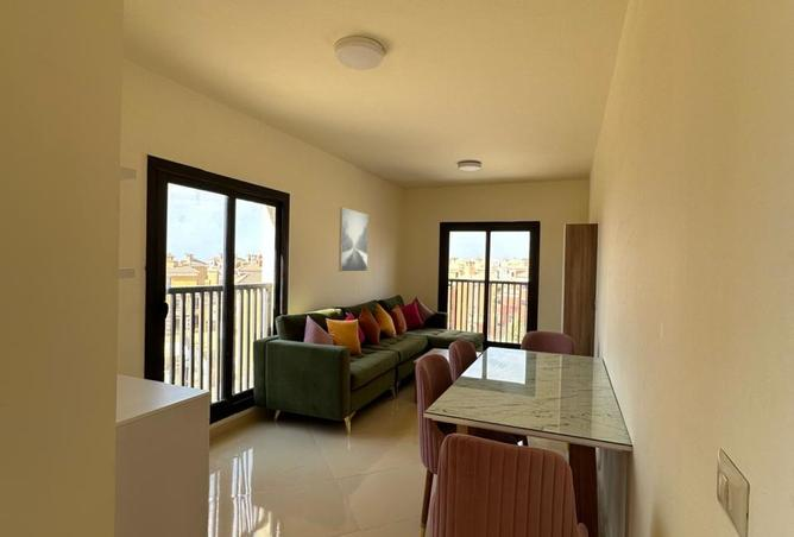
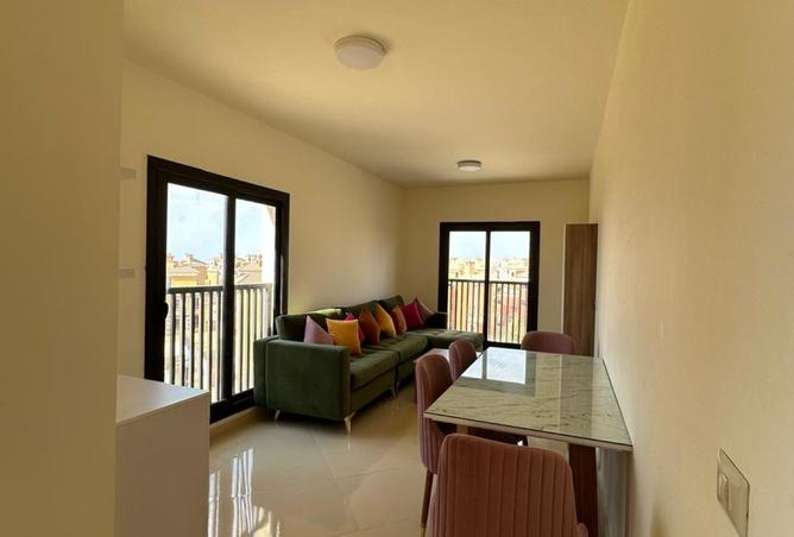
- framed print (354, 241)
